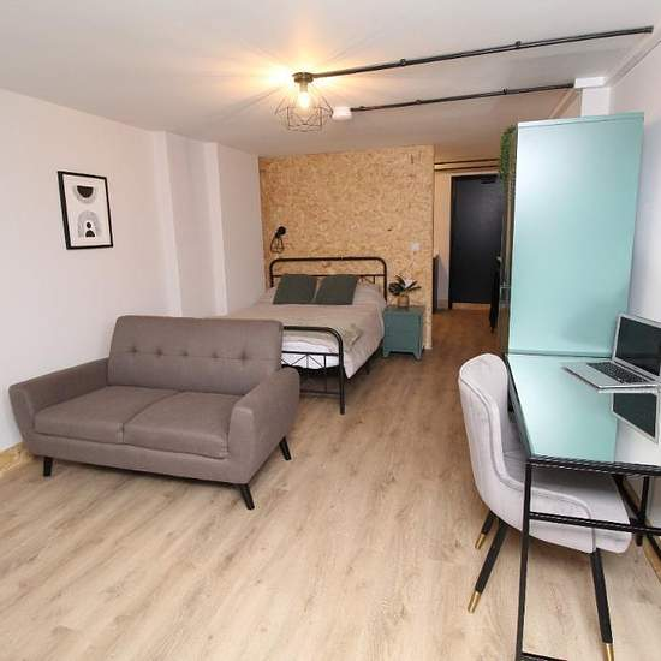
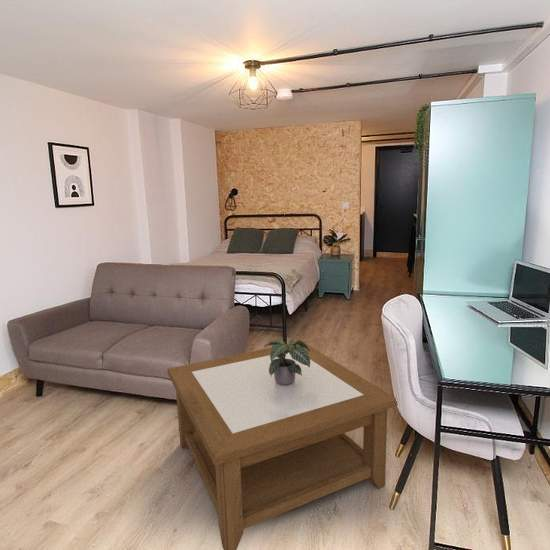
+ potted plant (286, 362)
+ coffee table (272, 423)
